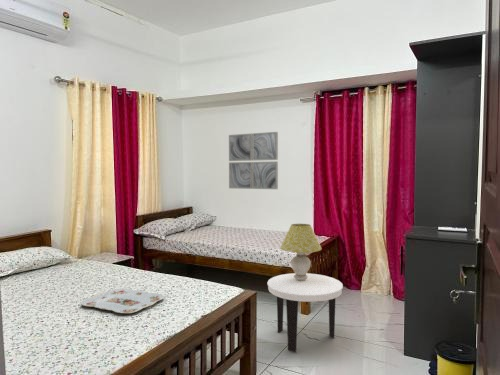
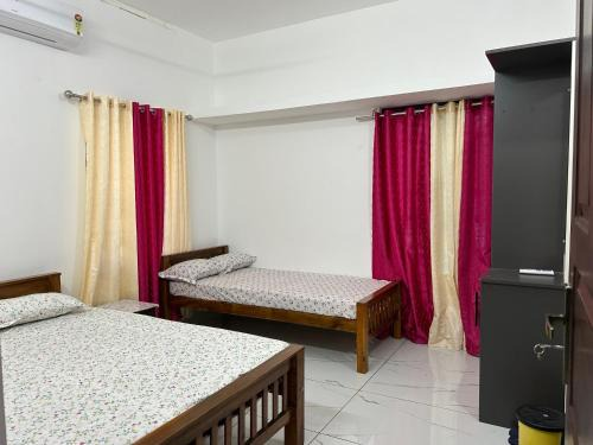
- serving tray (123, 300)
- side table (297, 311)
- table lamp (300, 252)
- wall art (251, 160)
